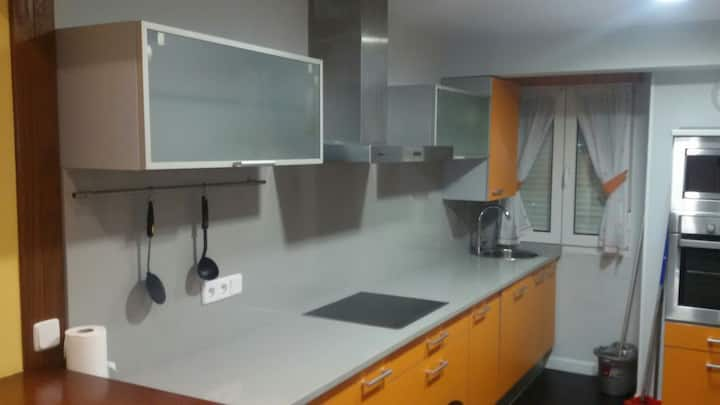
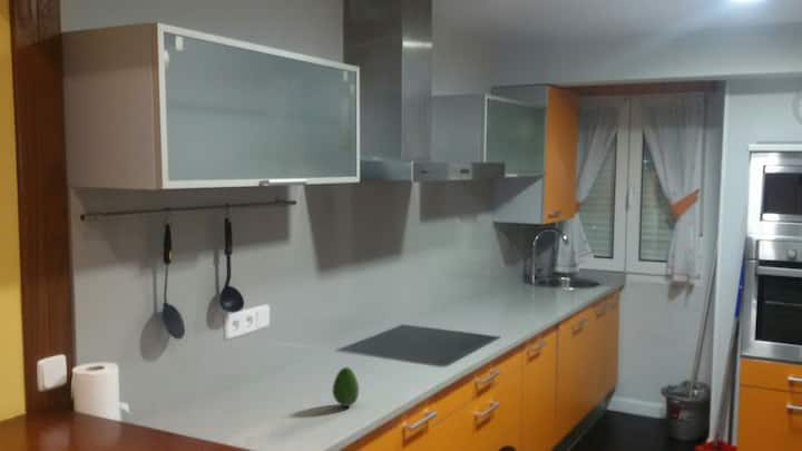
+ fruit (345, 386)
